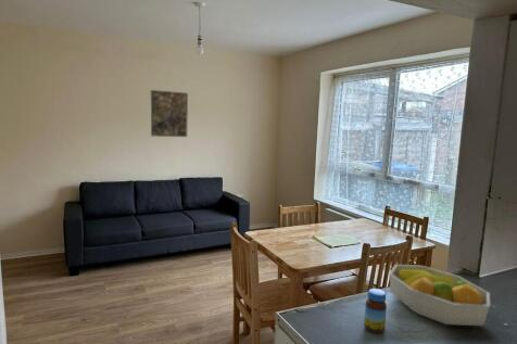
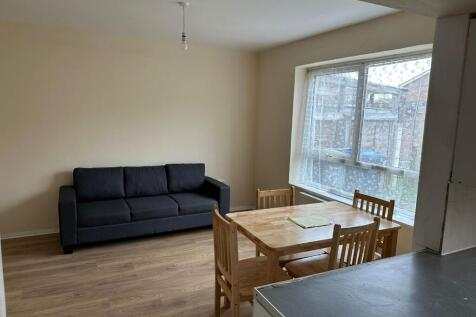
- fruit bowl (436, 289)
- jar (375, 309)
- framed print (169, 114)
